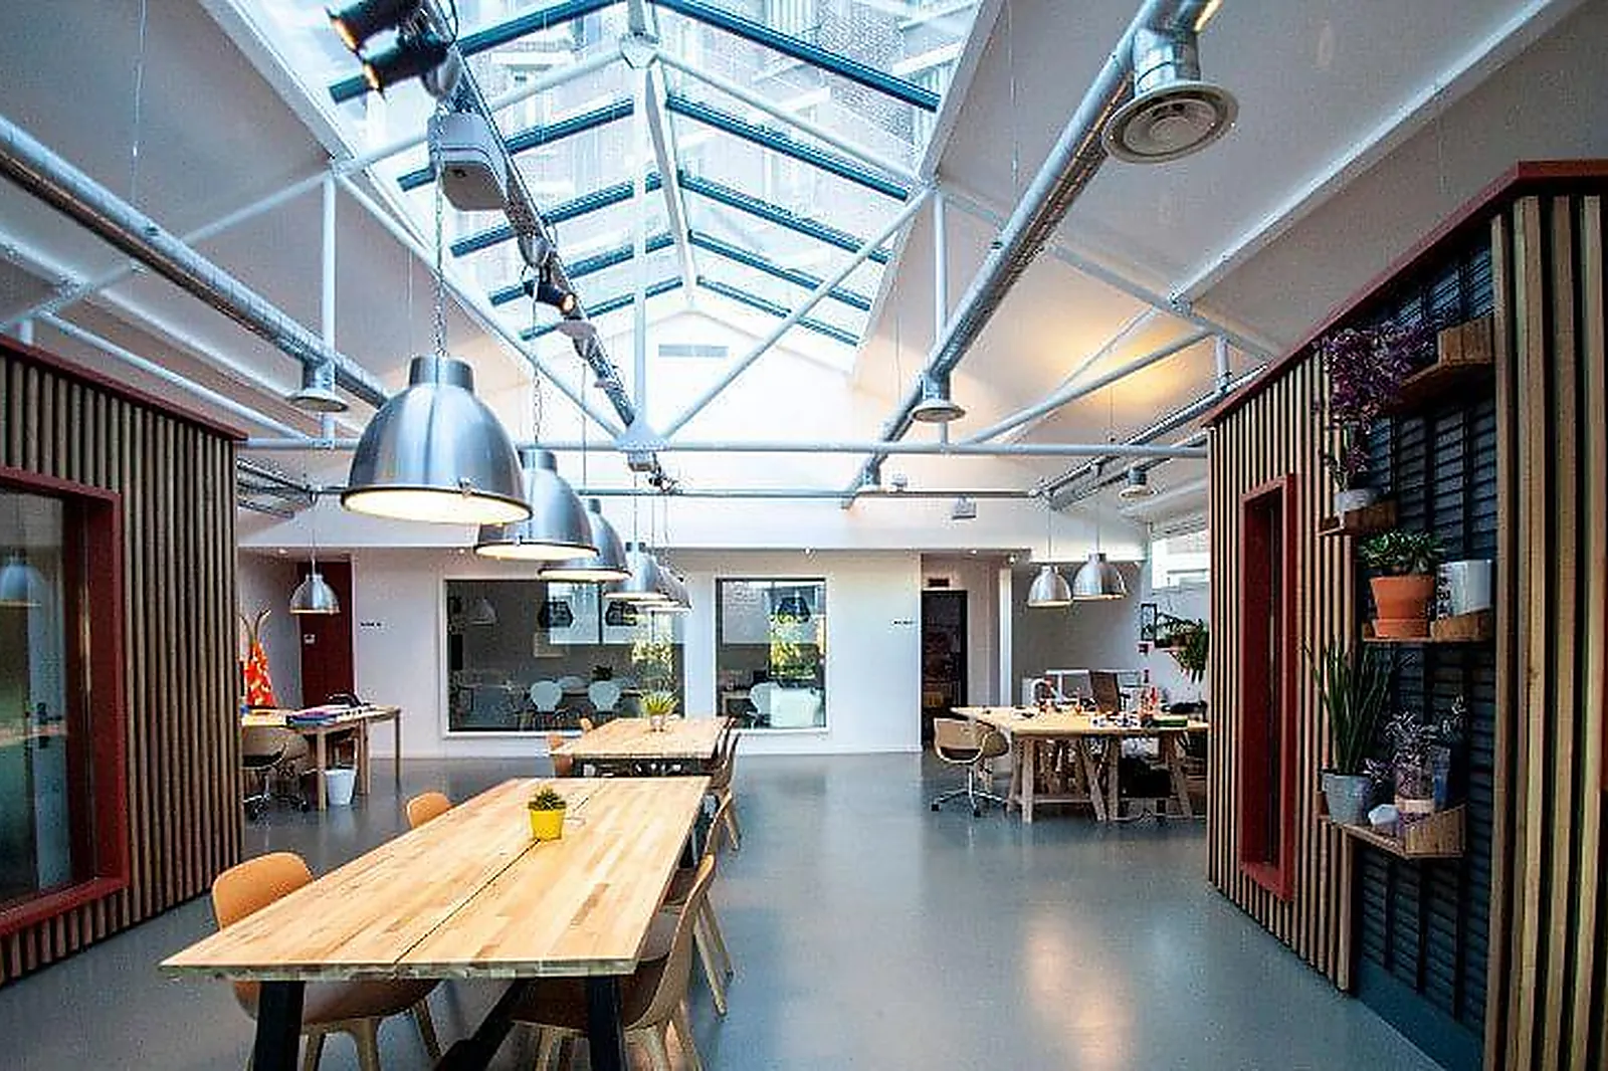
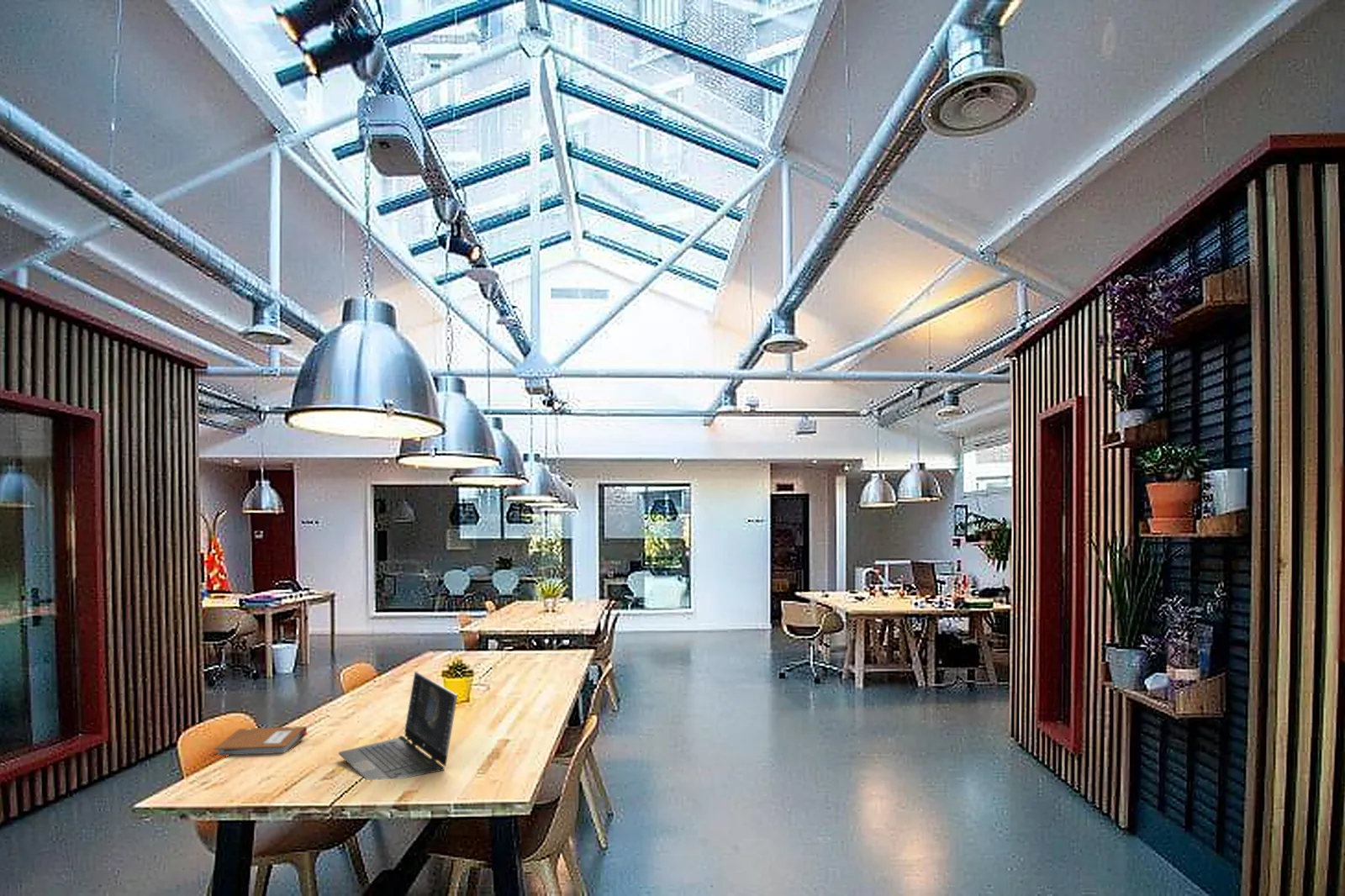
+ notebook (264, 741)
+ laptop computer (404, 730)
